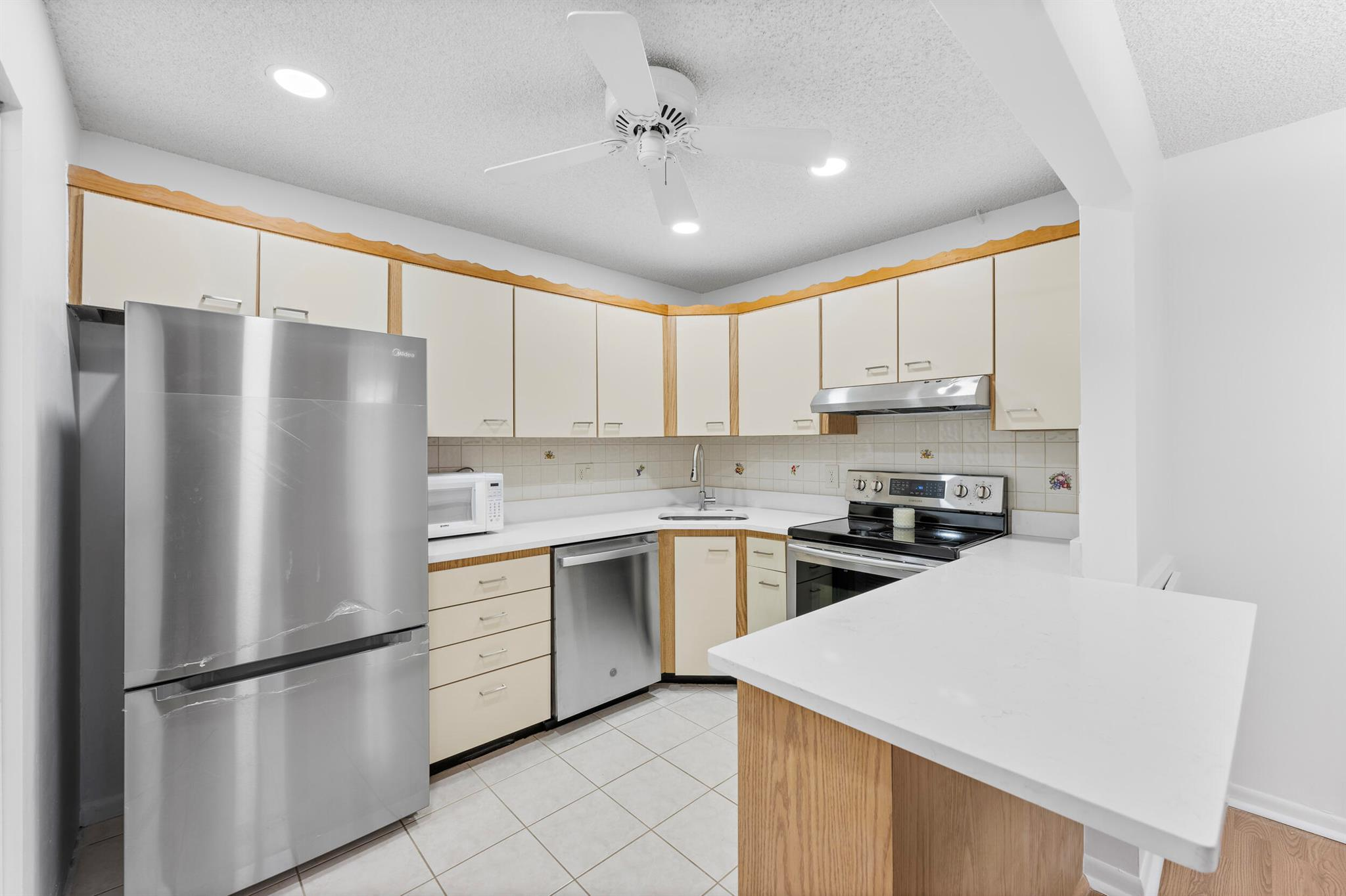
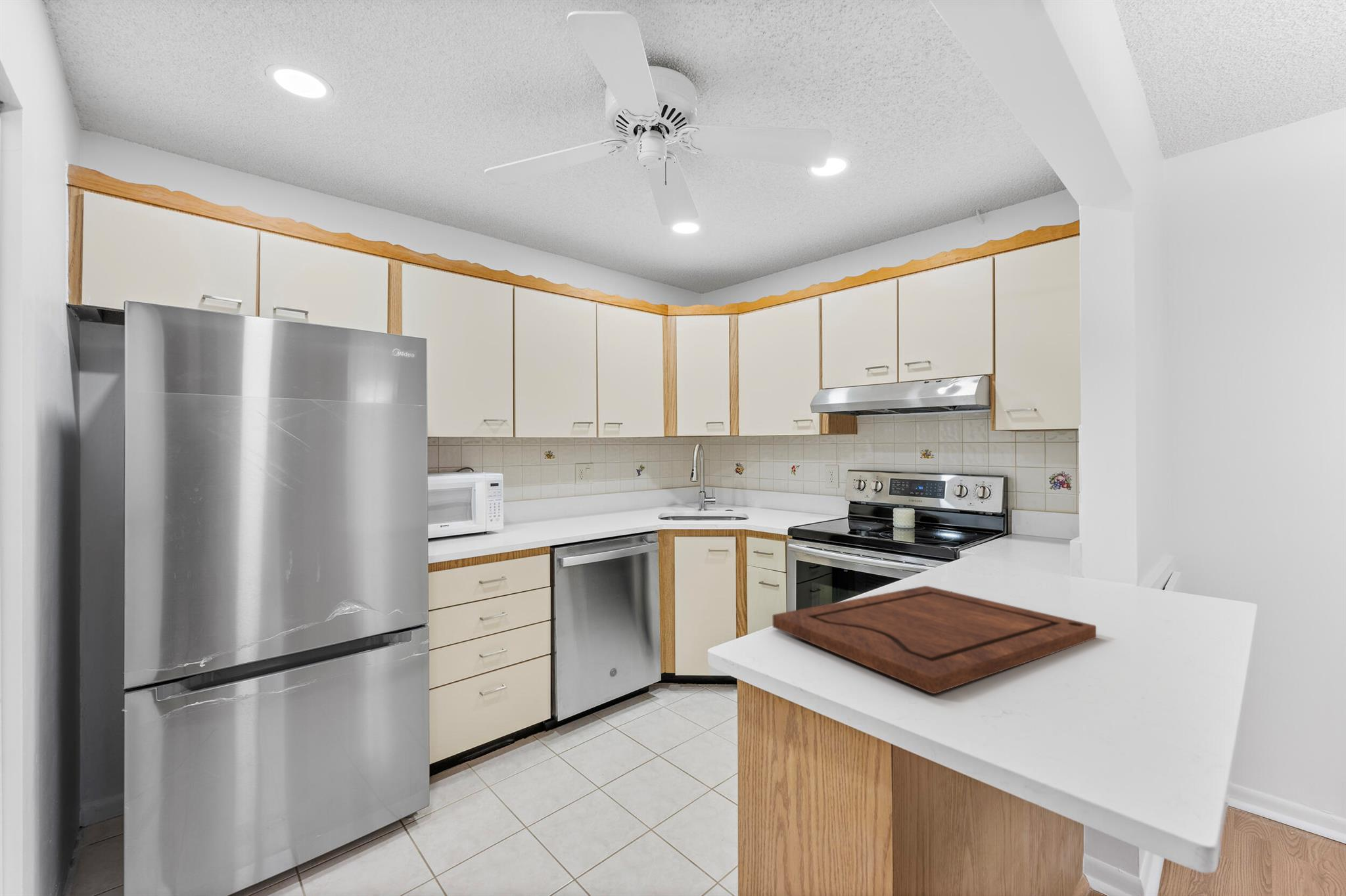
+ cutting board (929, 626)
